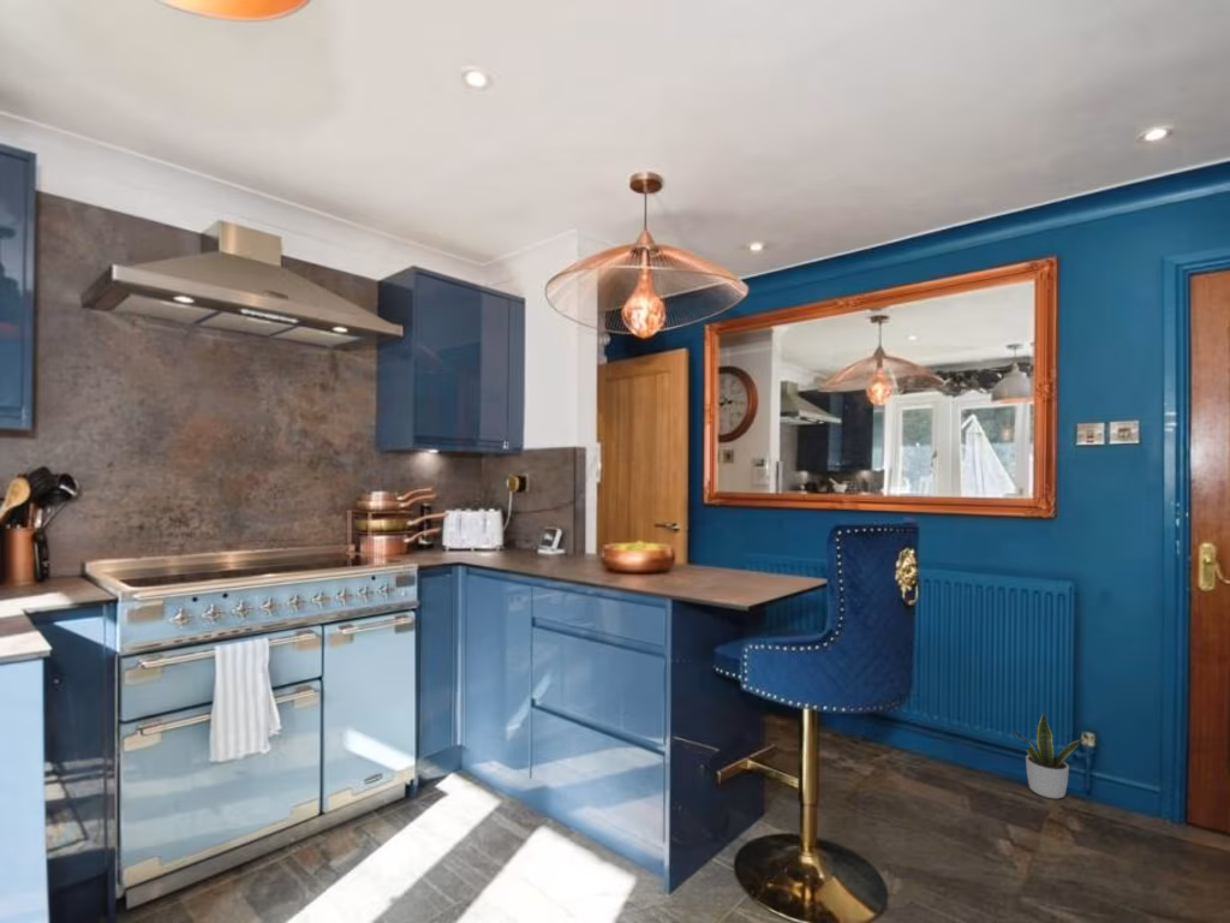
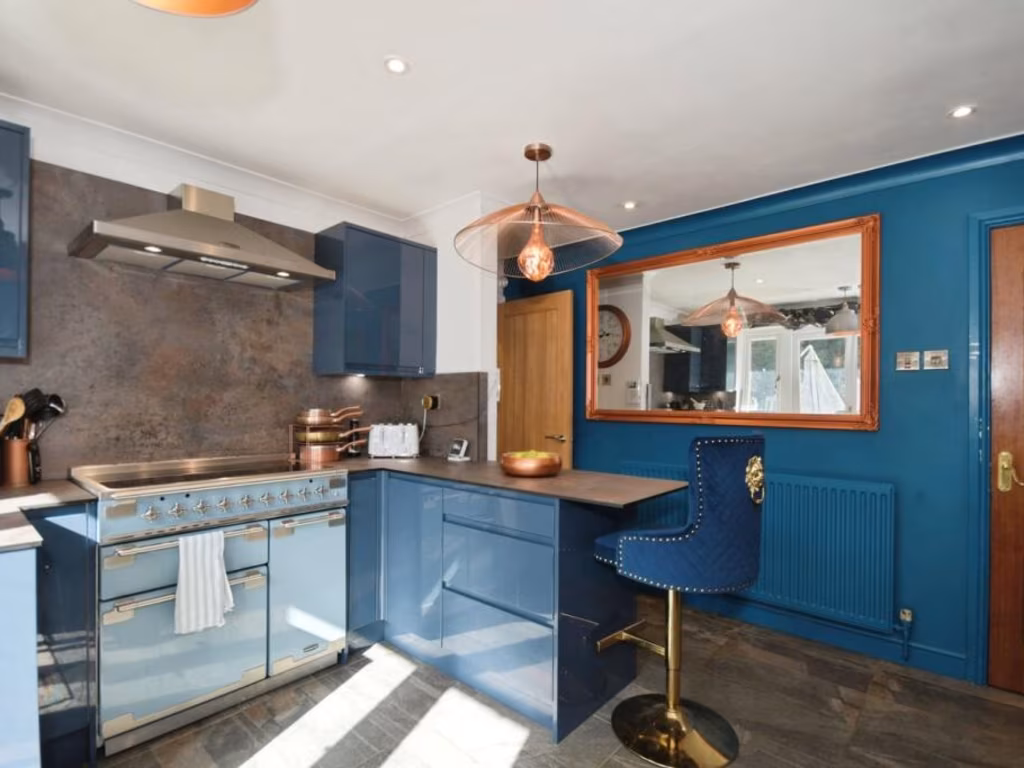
- potted plant (1047, 751)
